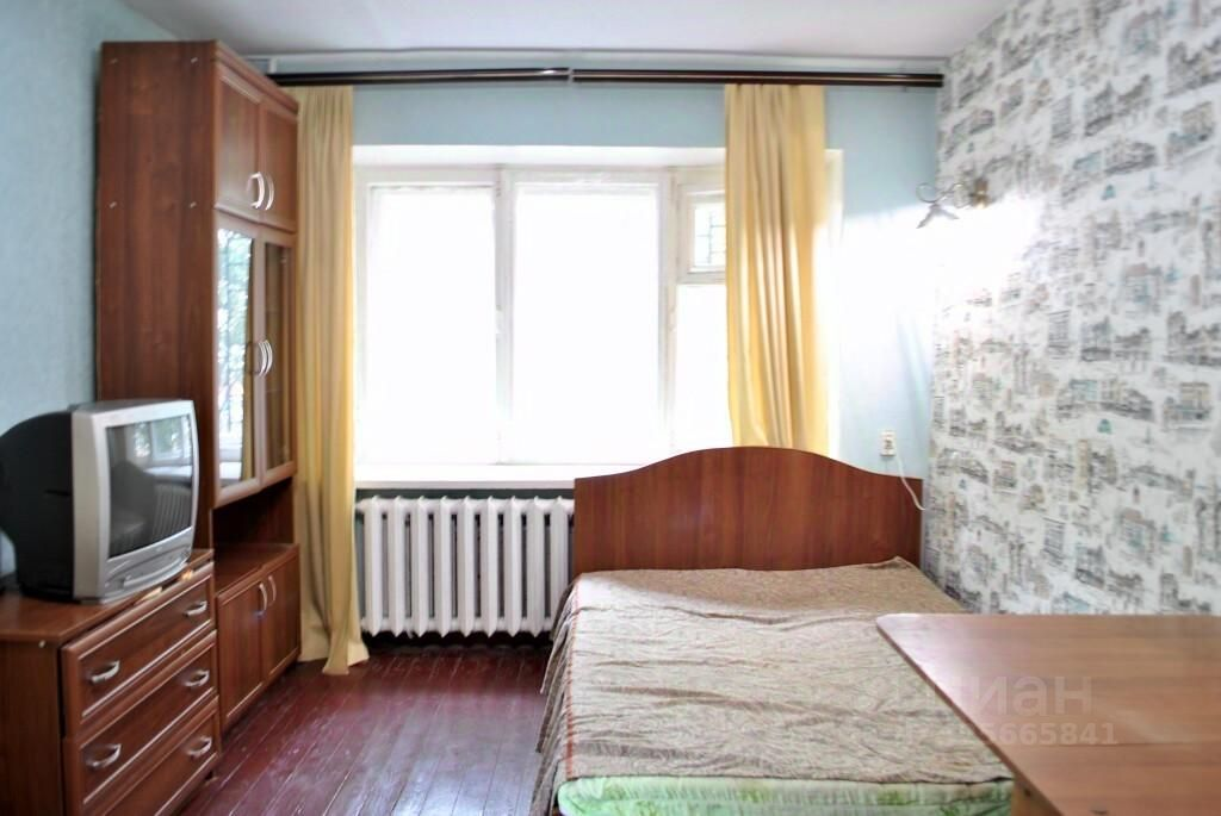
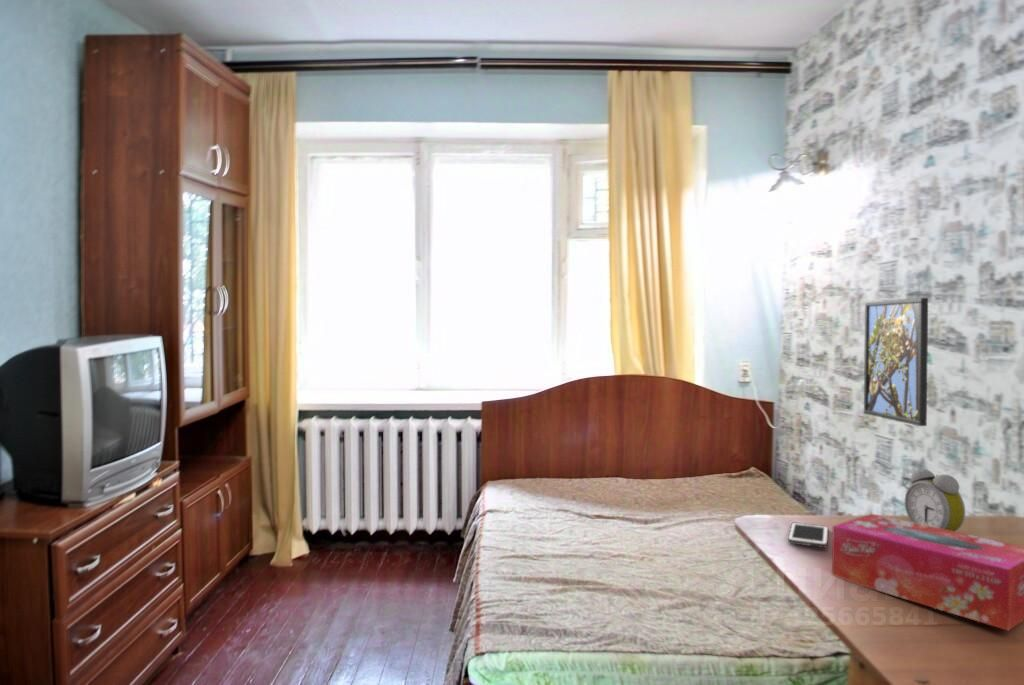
+ tissue box (930, 564)
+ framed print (893, 359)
+ alarm clock (936, 505)
+ cell phone (808, 534)
